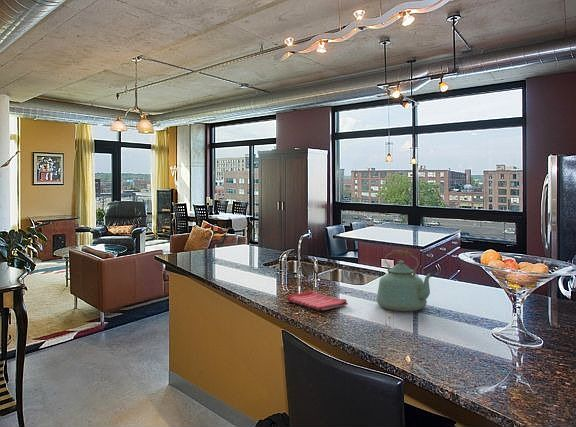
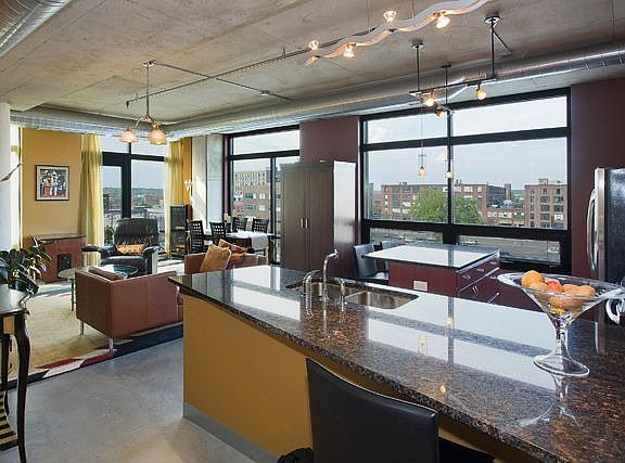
- kettle (405, 279)
- dish towel (316, 300)
